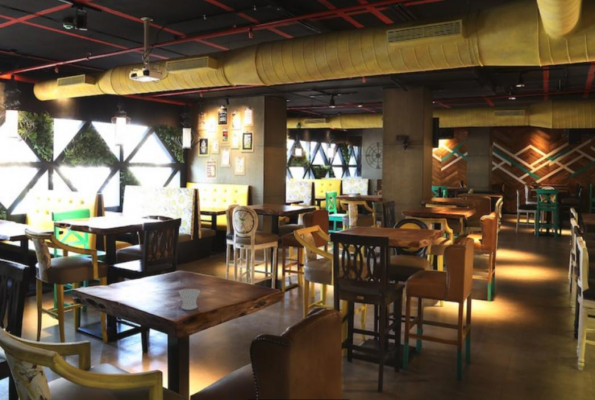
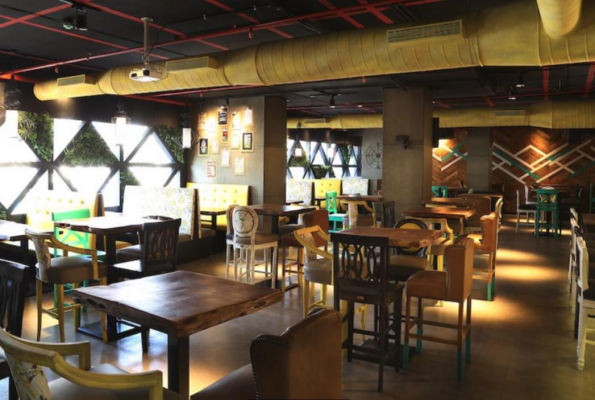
- cup (189, 299)
